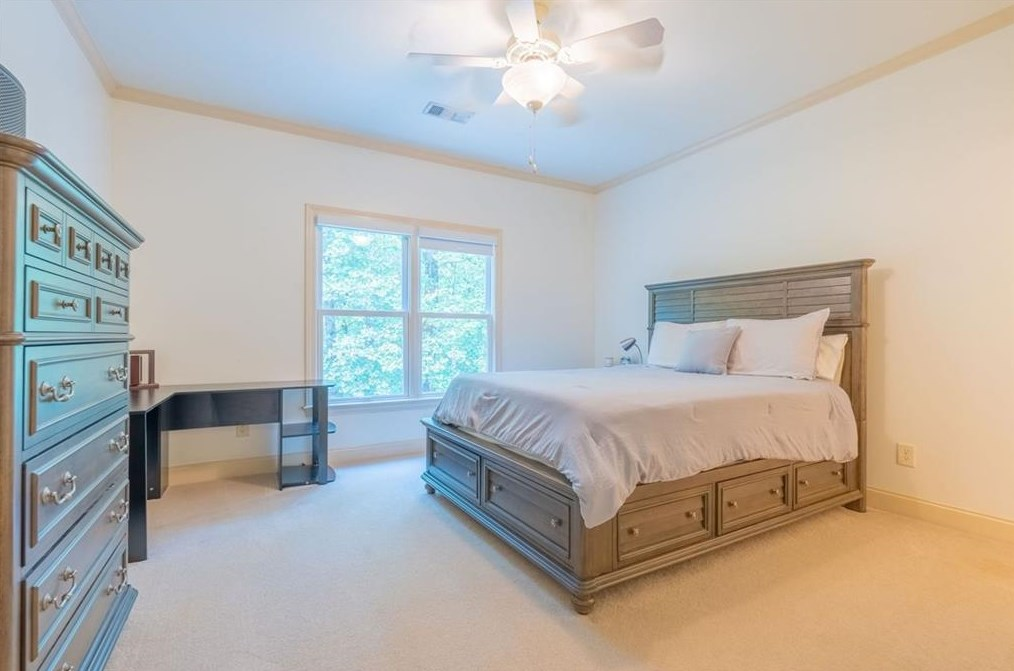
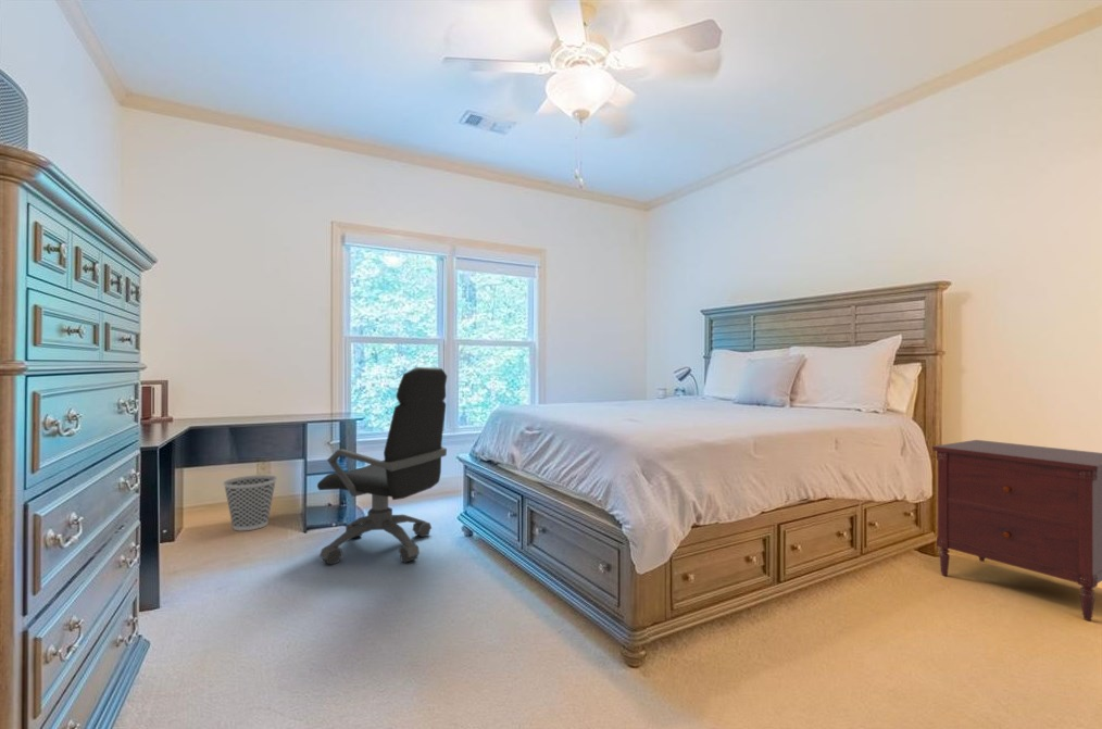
+ dresser (1027, 518)
+ wastebasket (250, 502)
+ office chair (384, 455)
